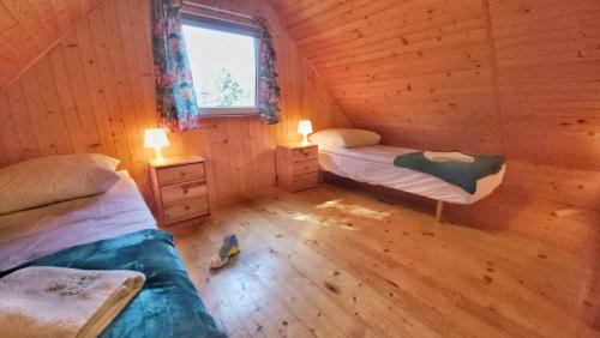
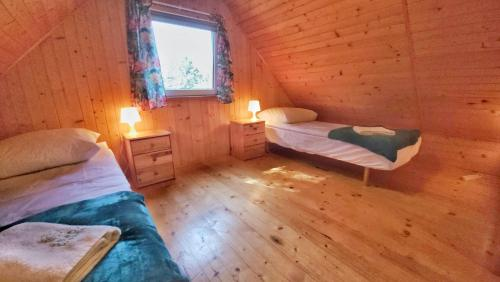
- sneaker (223, 248)
